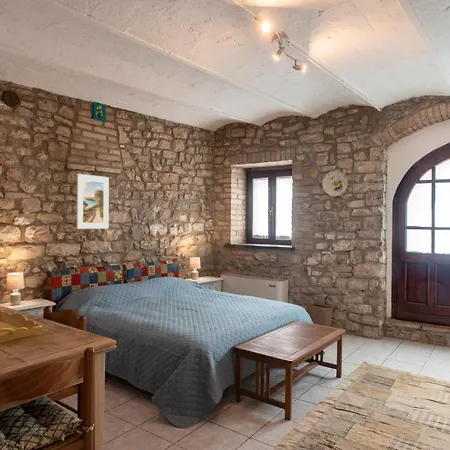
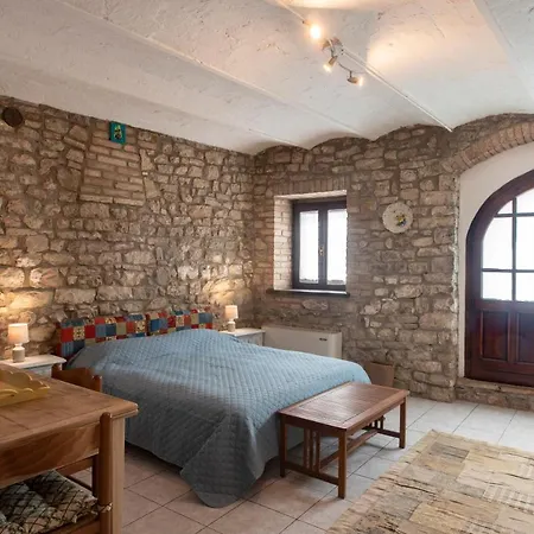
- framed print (93, 202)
